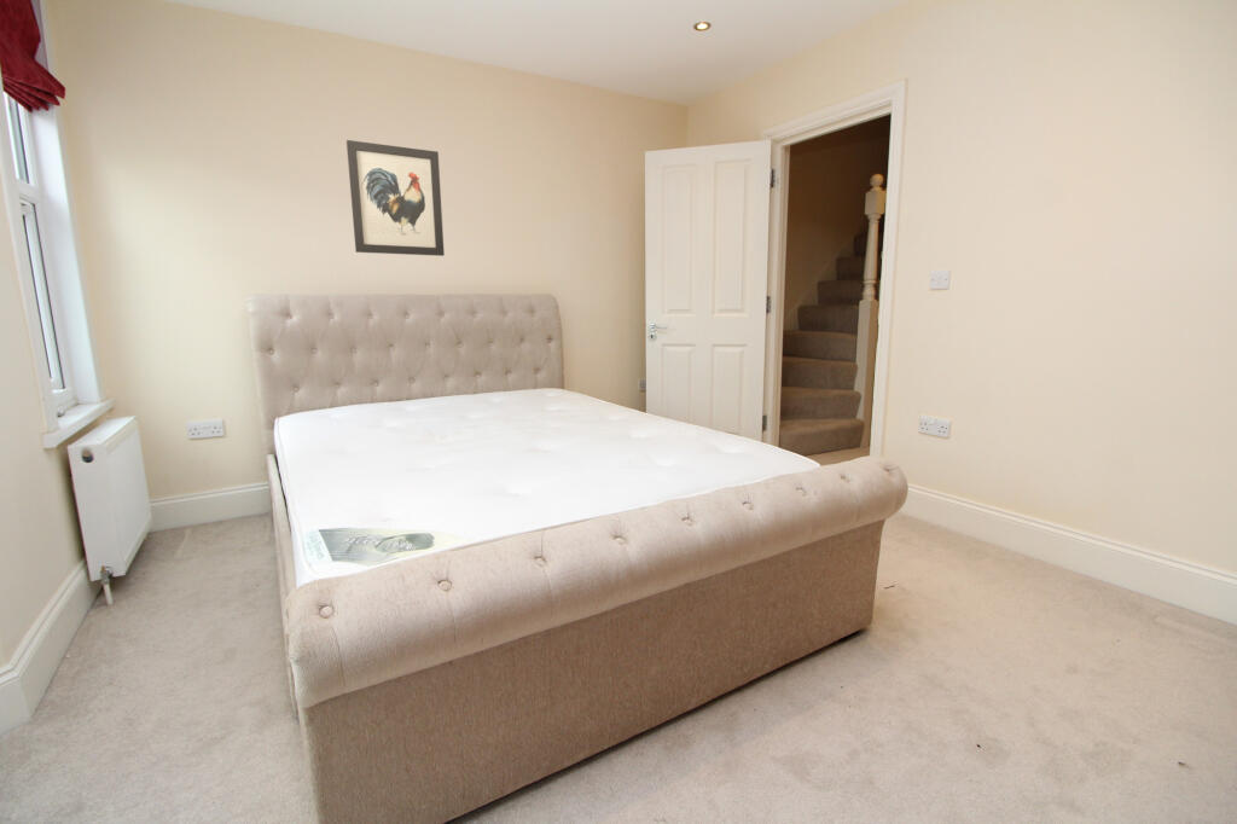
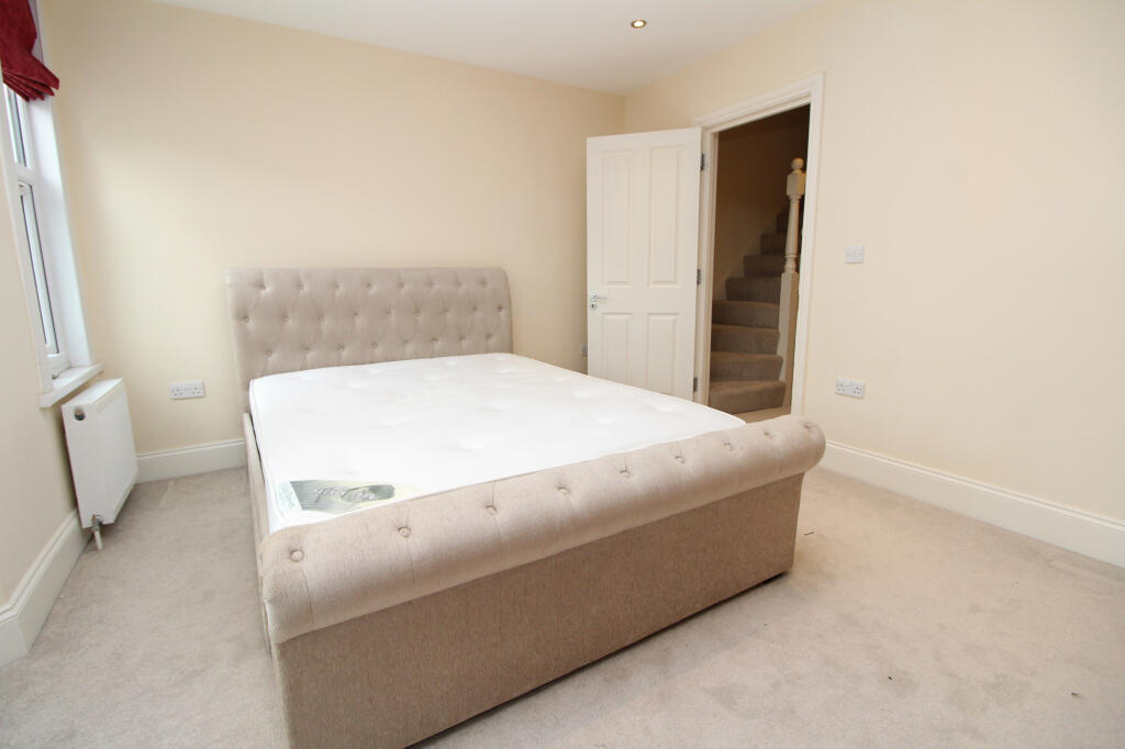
- wall art (397, 201)
